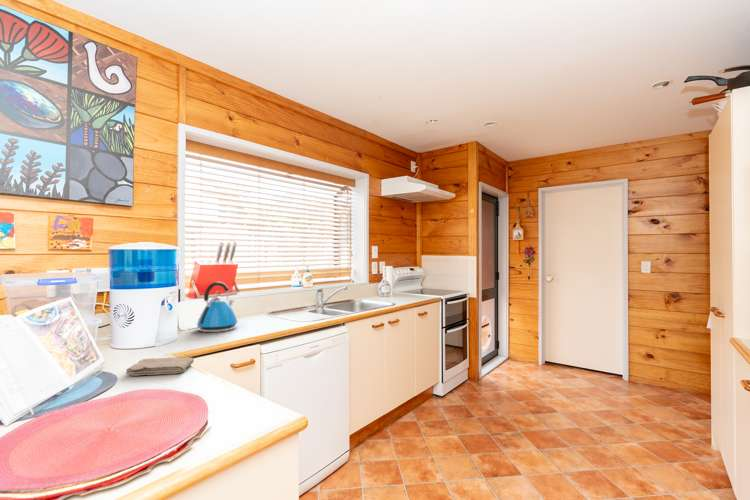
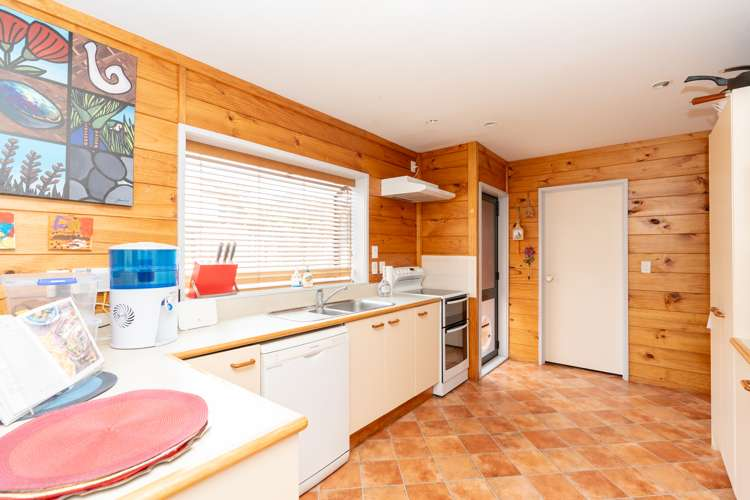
- kettle (216, 305)
- washcloth (161, 365)
